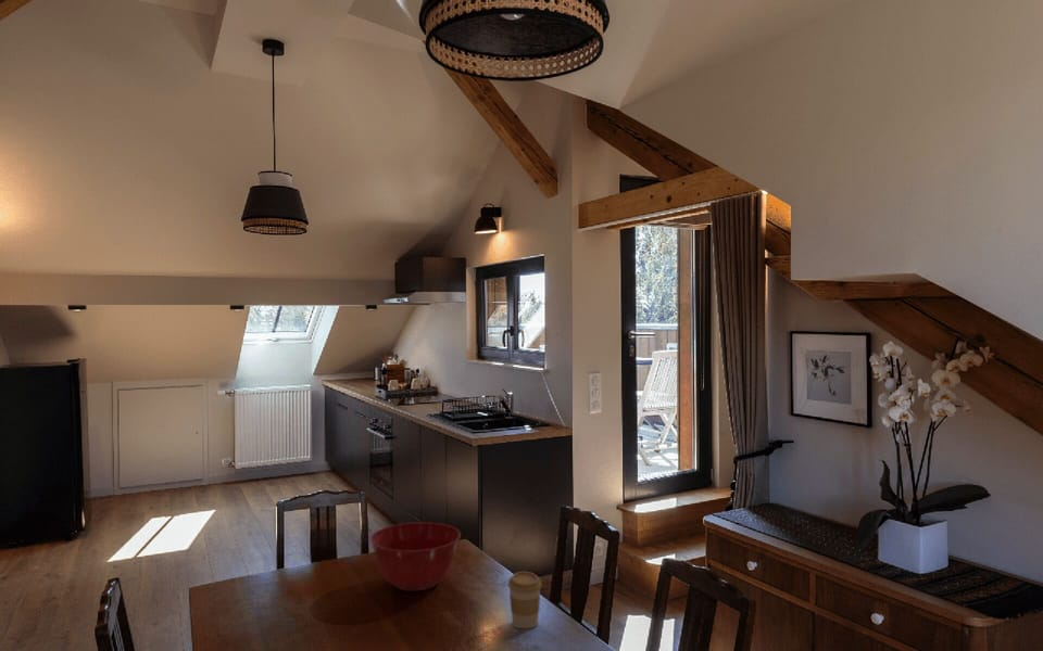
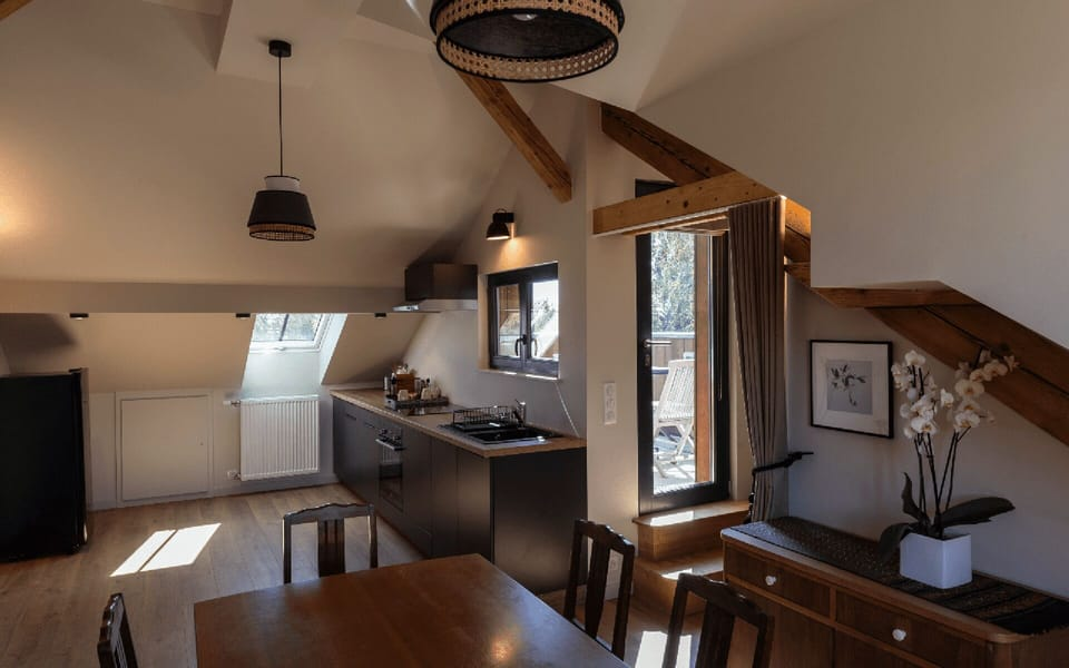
- mixing bowl (416, 559)
- coffee cup (525, 599)
